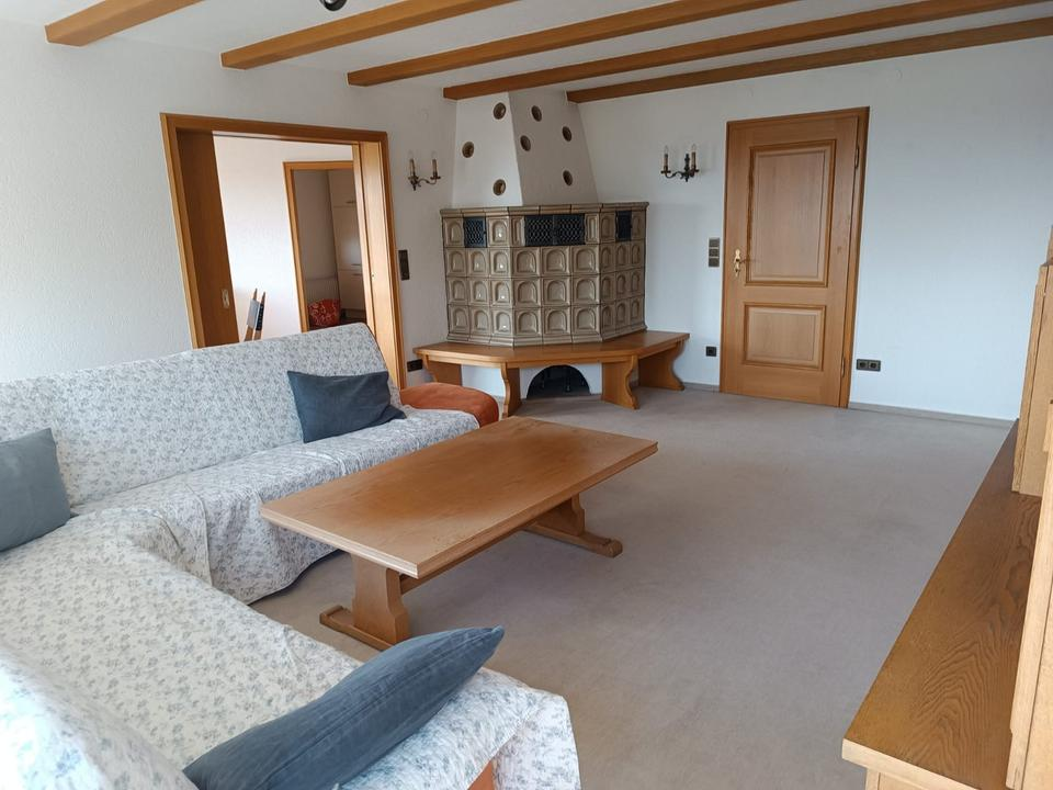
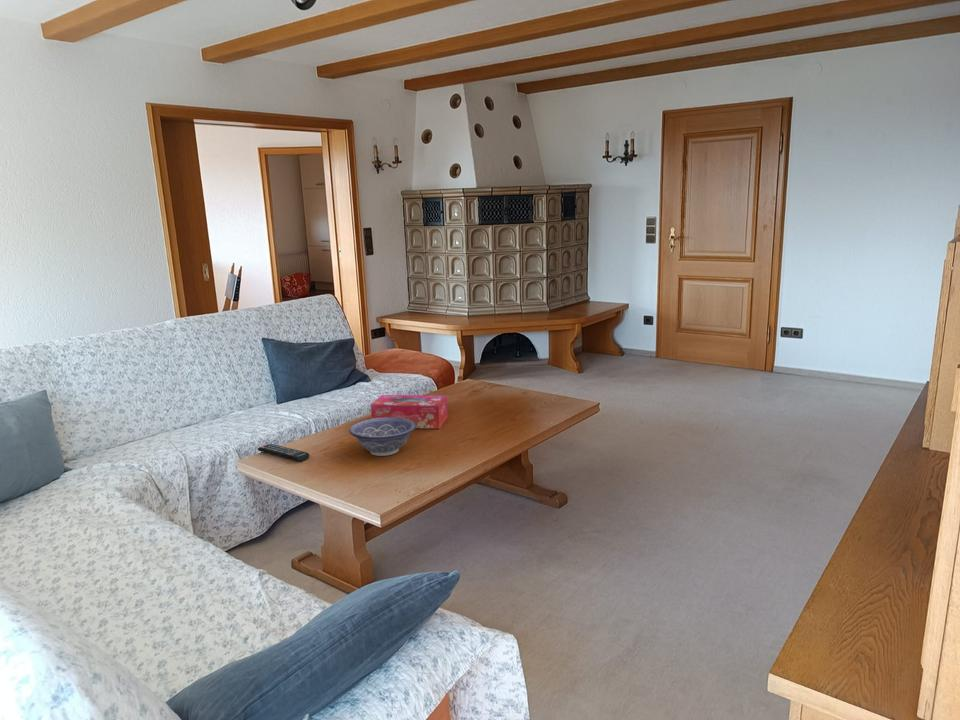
+ tissue box (409, 411)
+ remote control (283, 452)
+ decorative bowl (383, 439)
